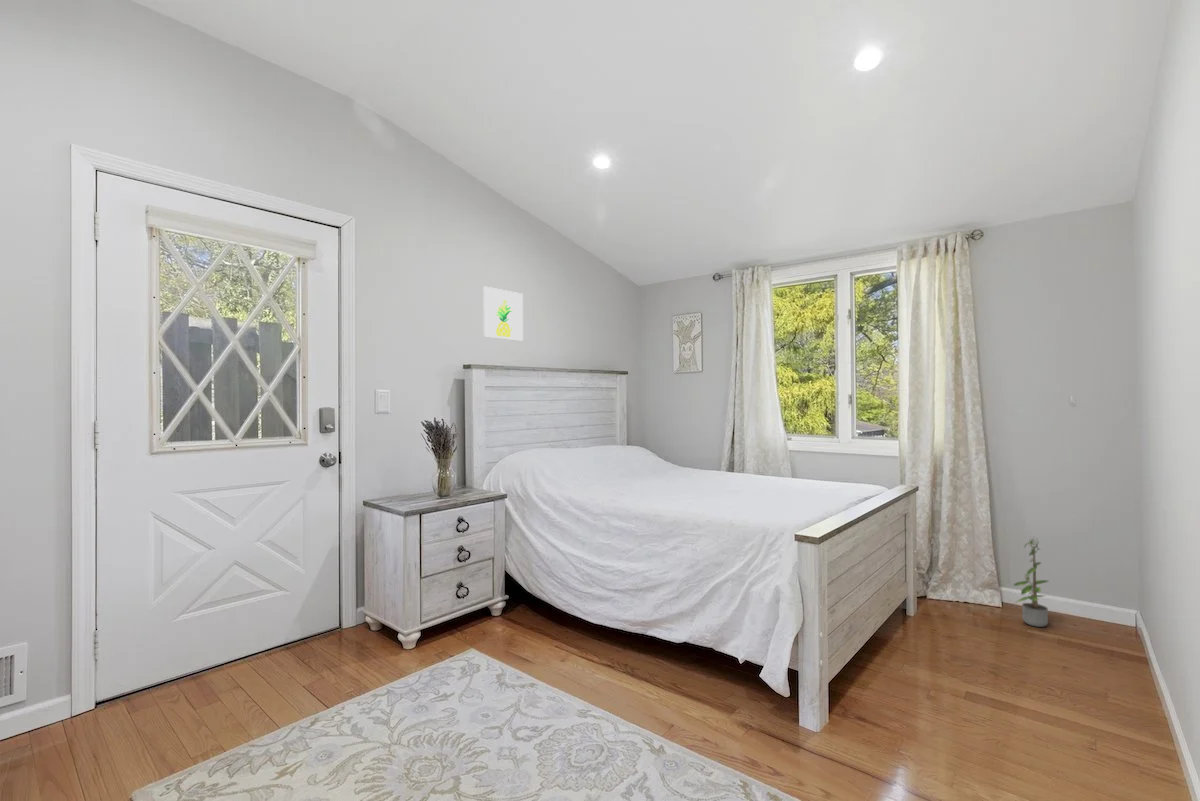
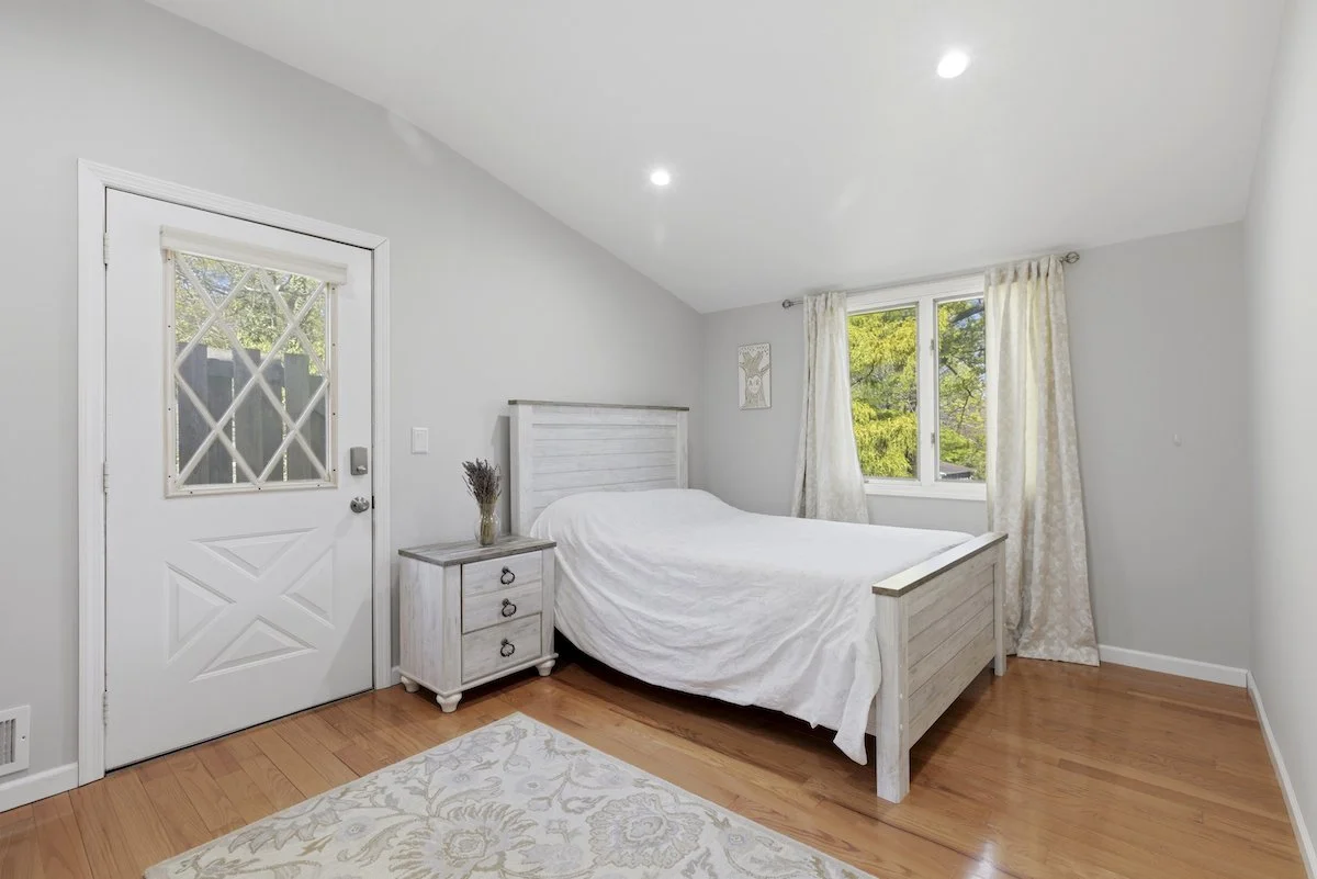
- potted plant (1030, 582)
- wall art (503, 314)
